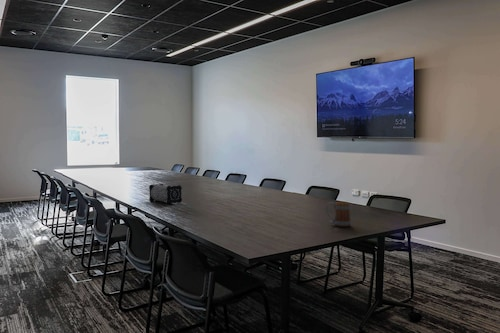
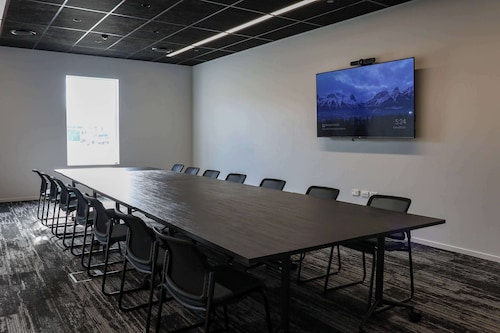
- speaker (165, 193)
- mug (338, 213)
